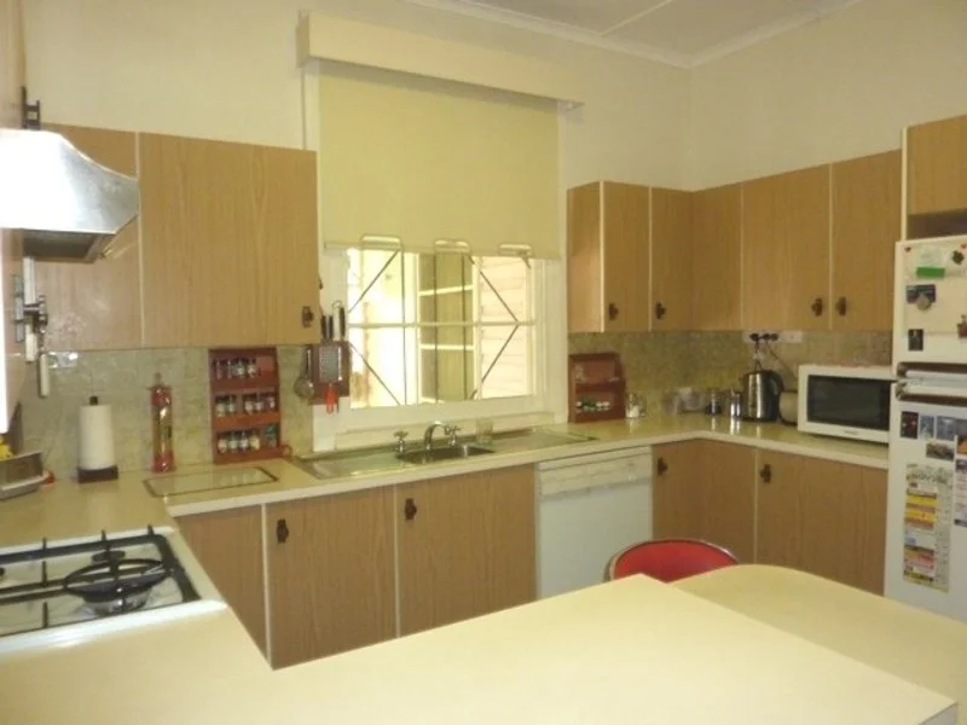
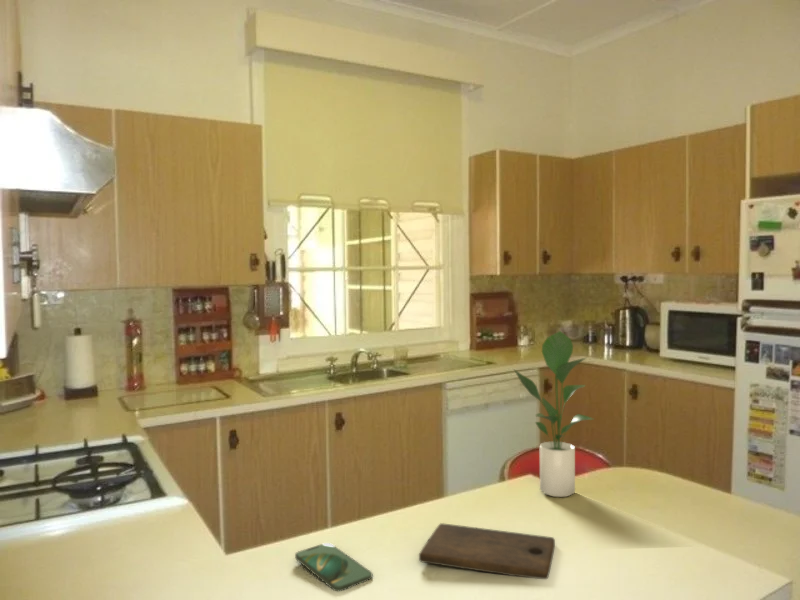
+ cutting board (488, 549)
+ potted plant (553, 413)
+ smartphone (332, 565)
